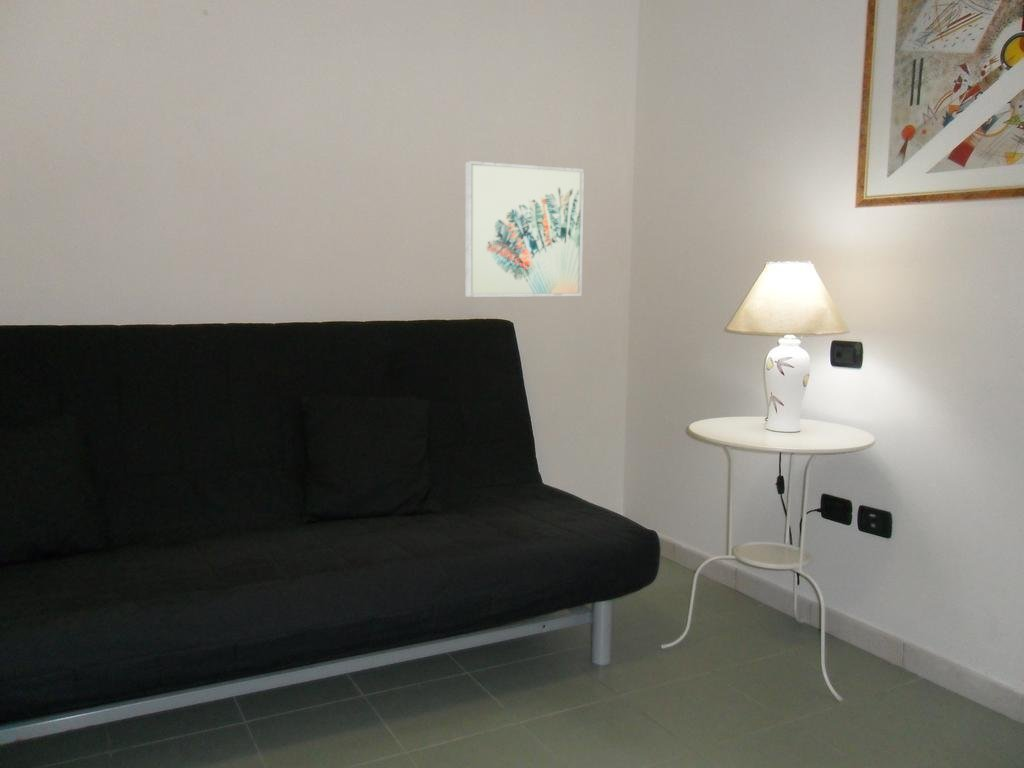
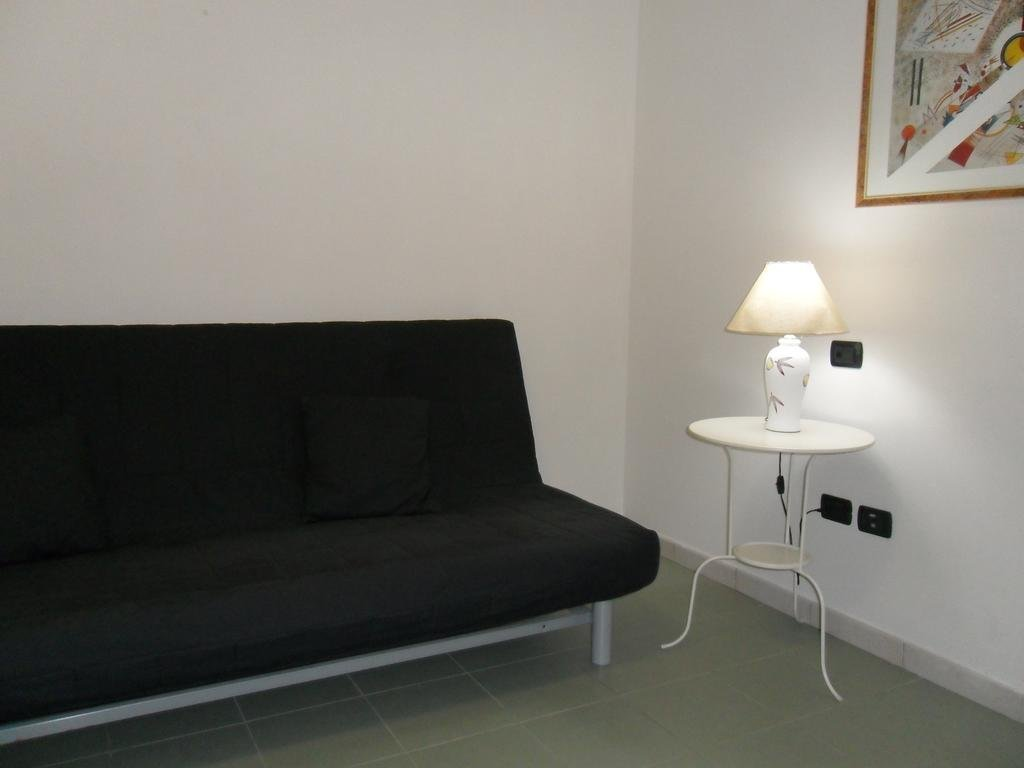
- wall art (526, 231)
